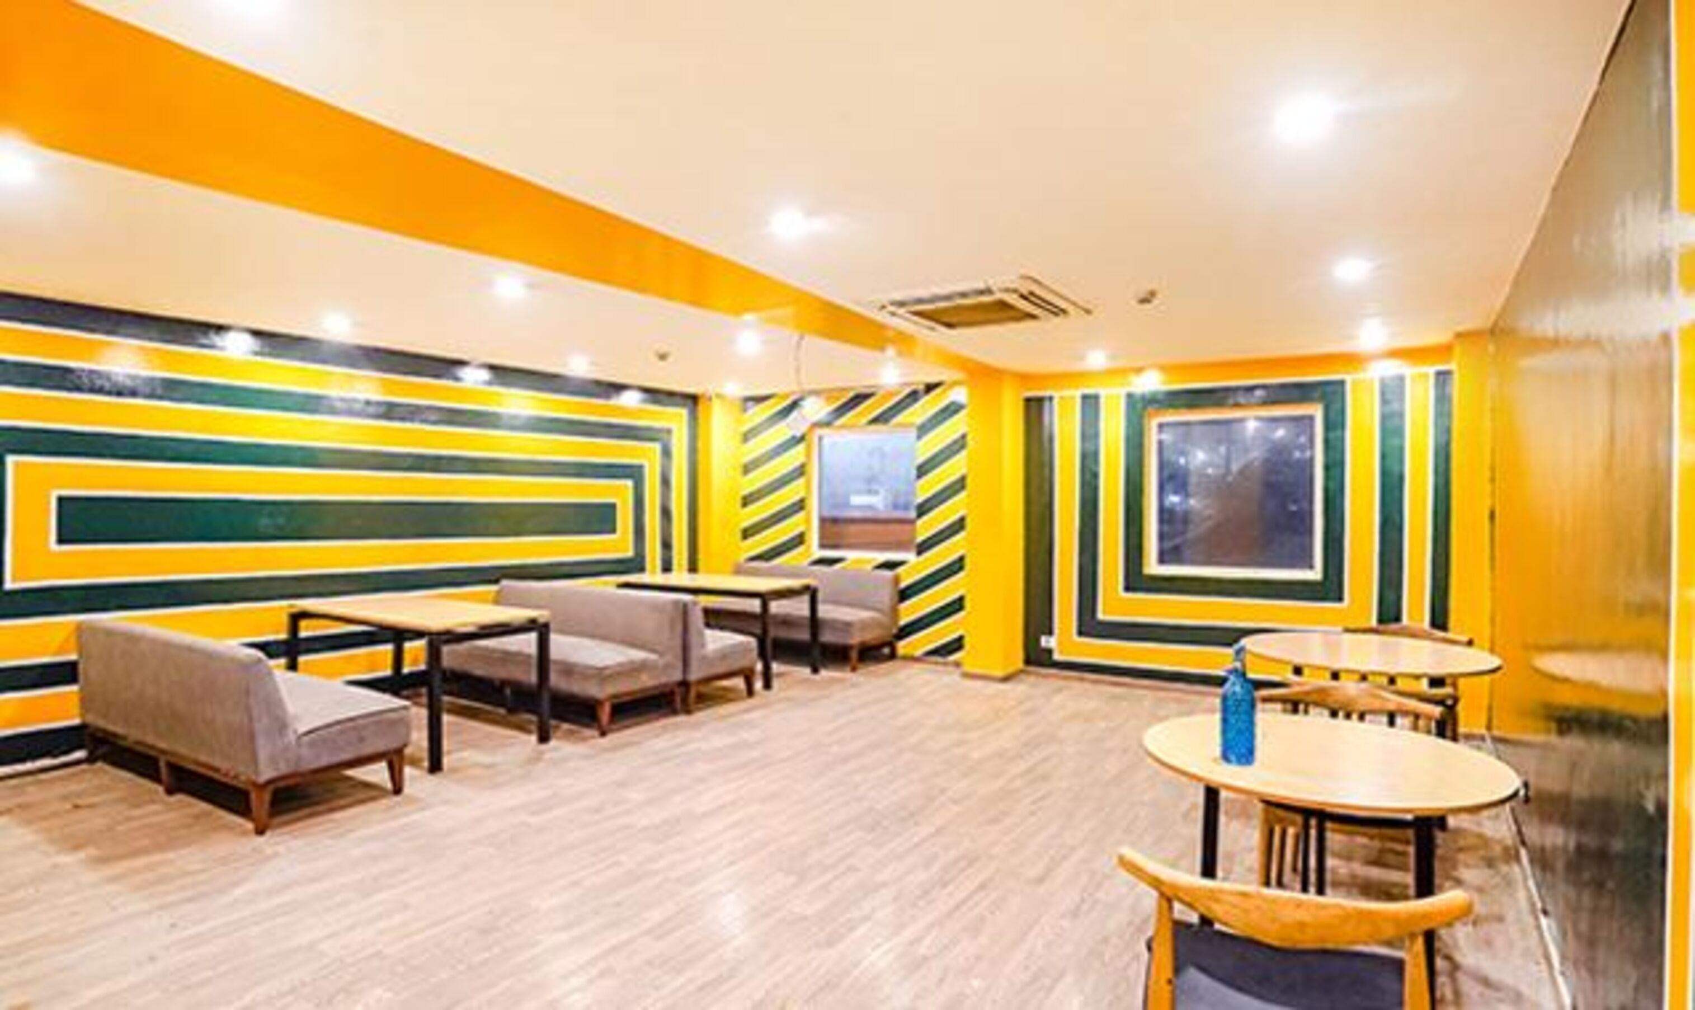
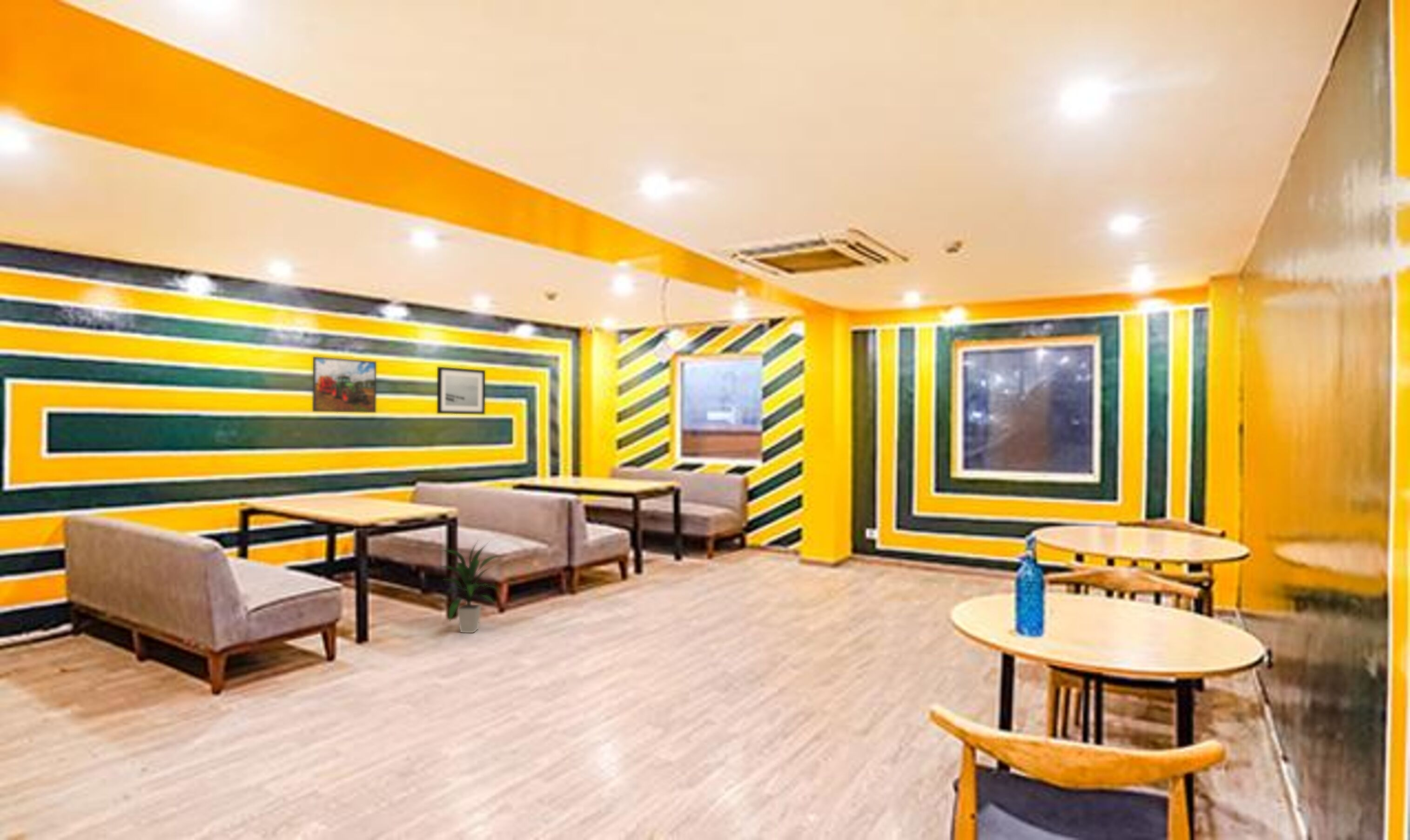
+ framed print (345, 385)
+ wall art (462, 391)
+ indoor plant (467, 586)
